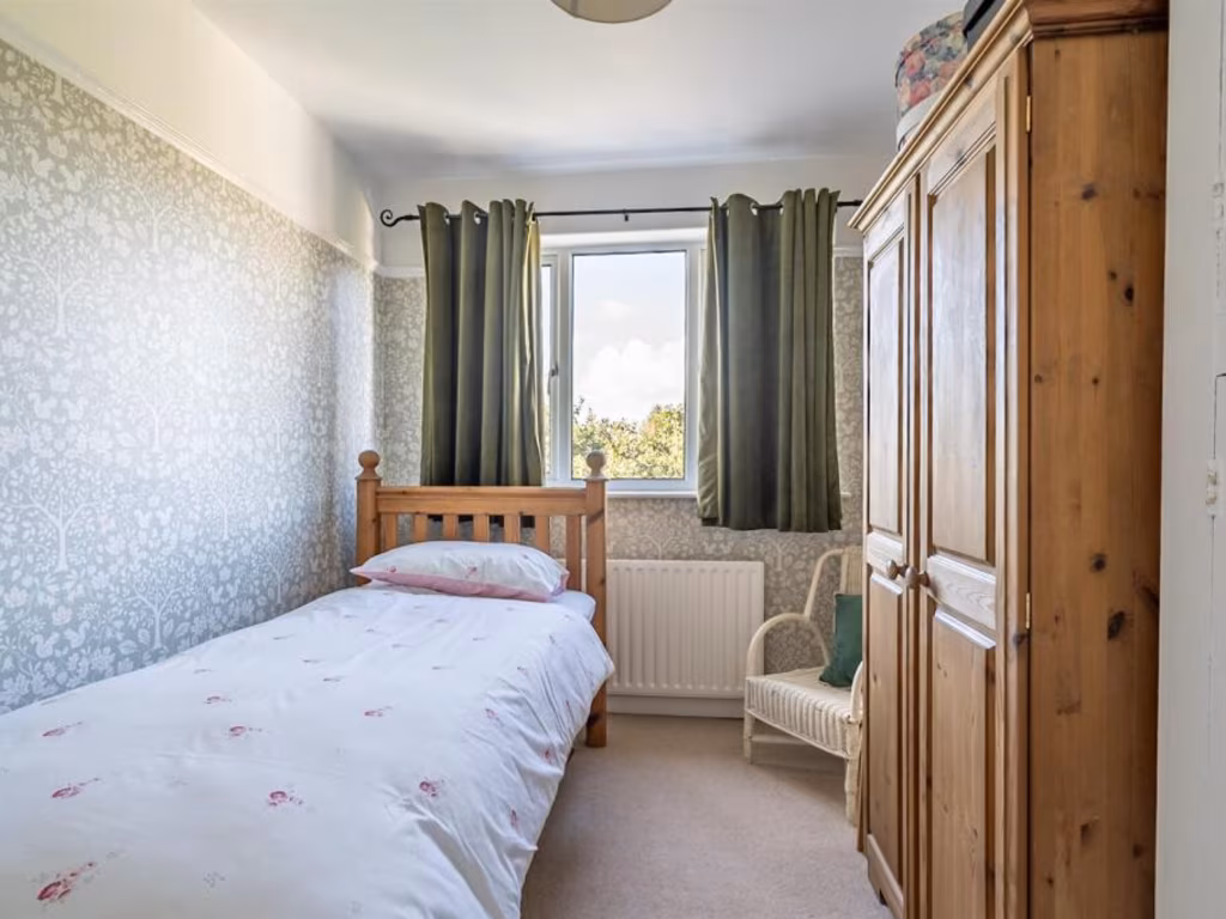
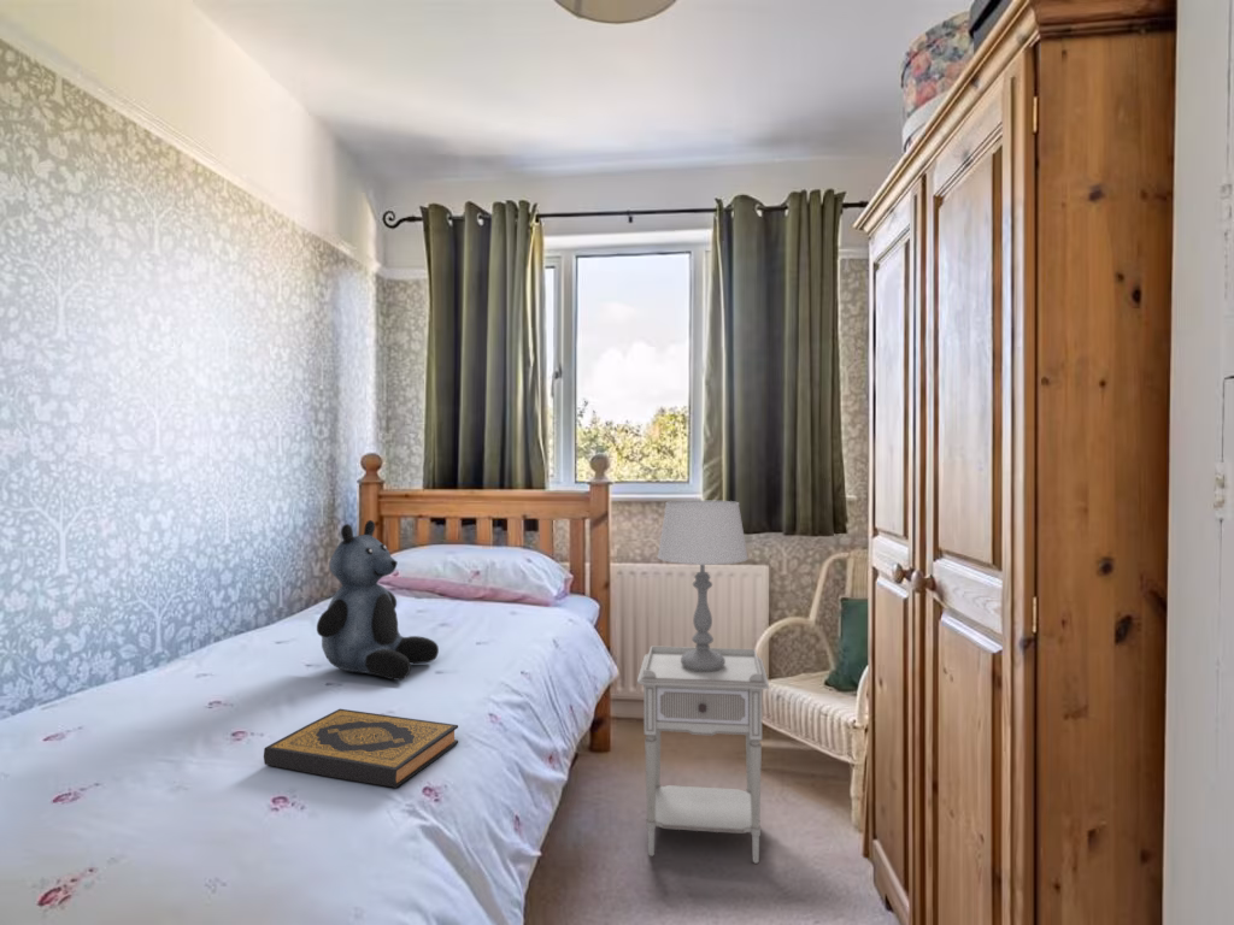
+ nightstand (703, 733)
+ teddy bear (378, 595)
+ table lamp (701, 583)
+ hardback book (364, 744)
